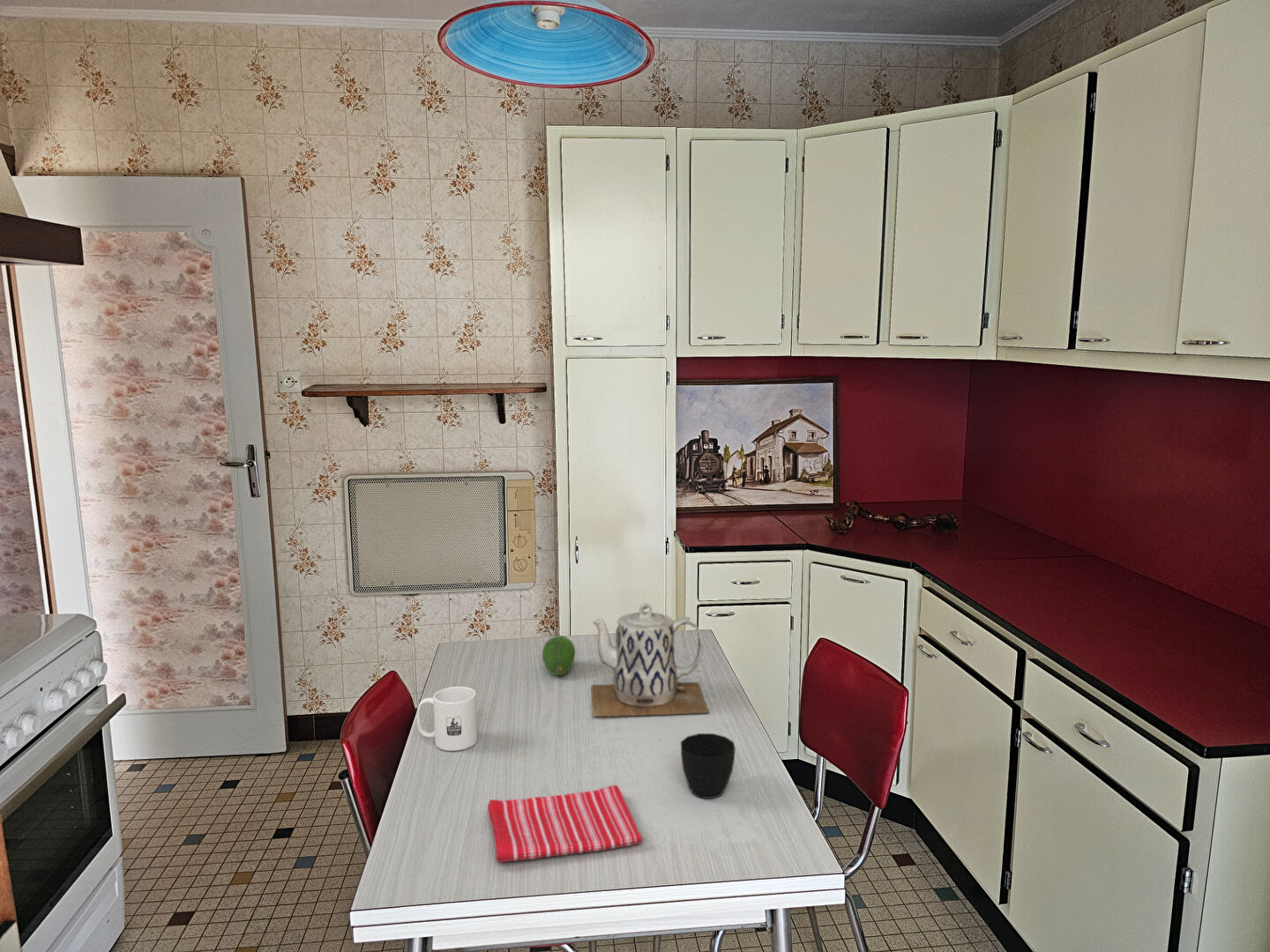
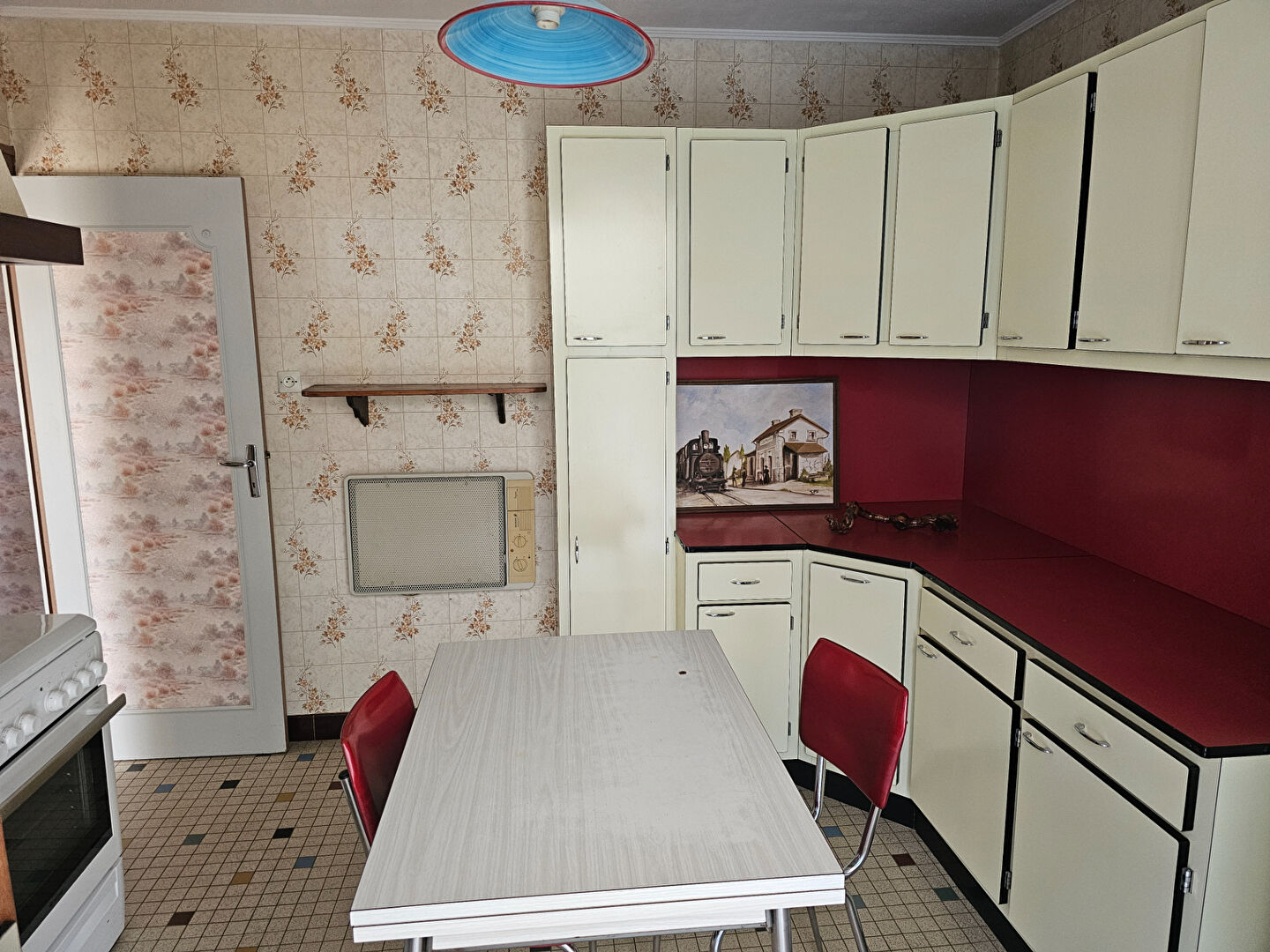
- mug (446, 718)
- dish towel (562, 821)
- cup (710, 767)
- teapot (647, 652)
- fruit (558, 654)
